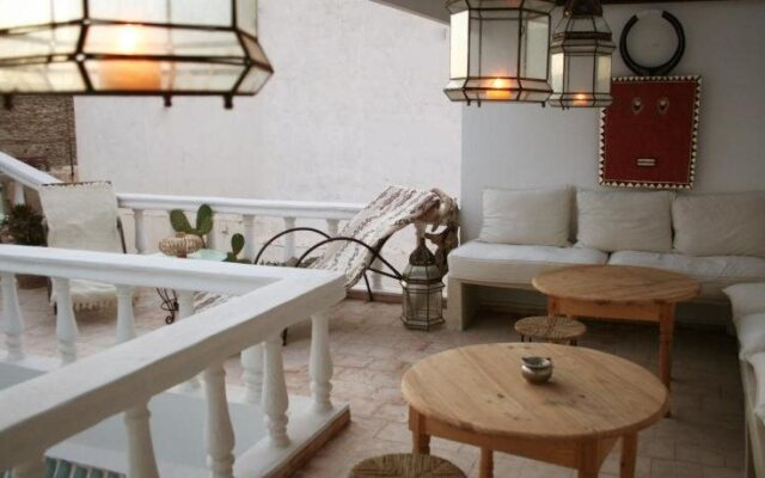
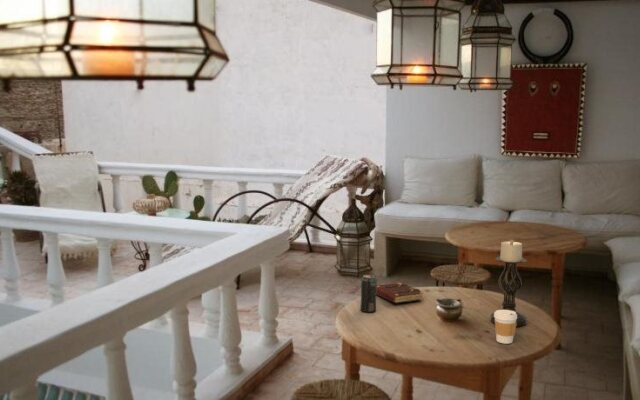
+ coffee cup (505, 326)
+ book (397, 292)
+ candle holder (510, 281)
+ beverage can (368, 292)
